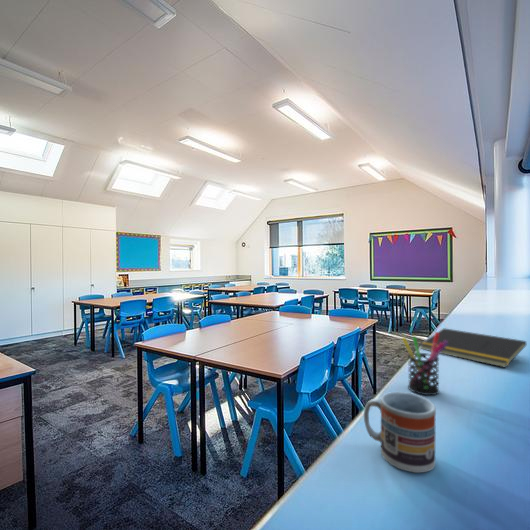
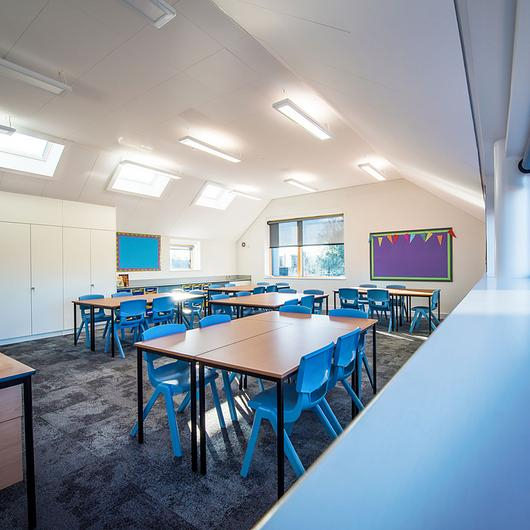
- notepad (470, 345)
- cup (397, 426)
- pen holder (423, 360)
